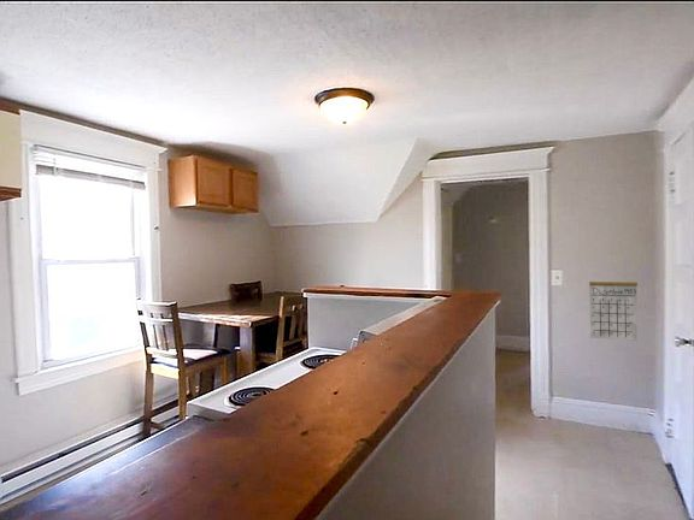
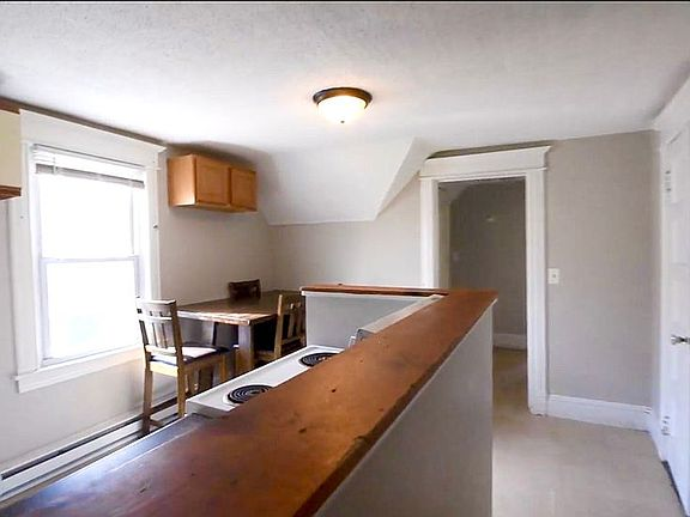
- calendar (612, 303)
